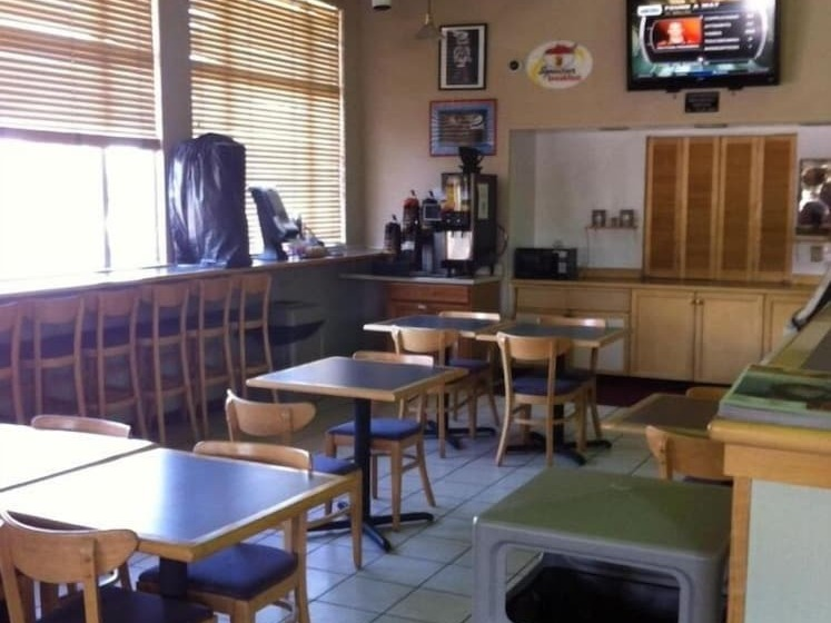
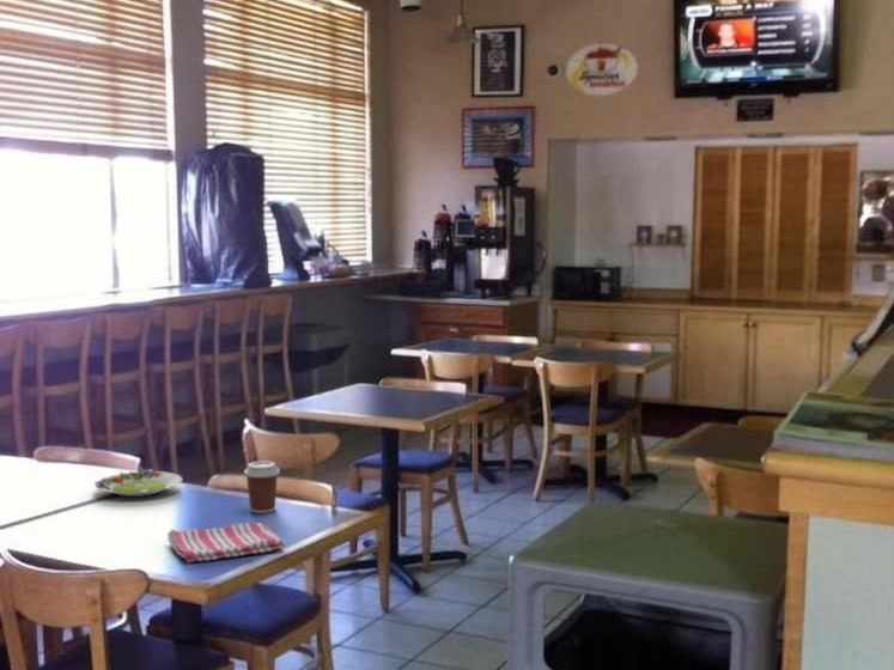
+ coffee cup (262, 487)
+ dish towel (226, 540)
+ salad plate (139, 483)
